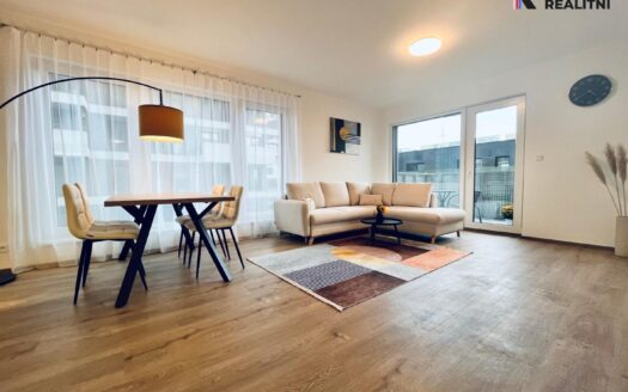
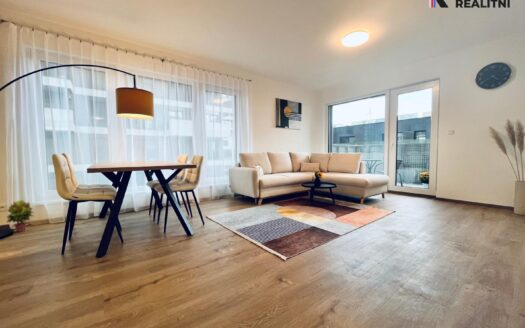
+ potted plant (20, 215)
